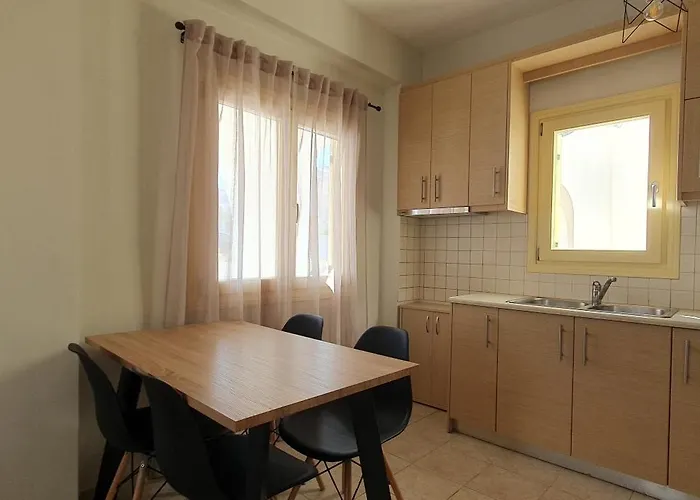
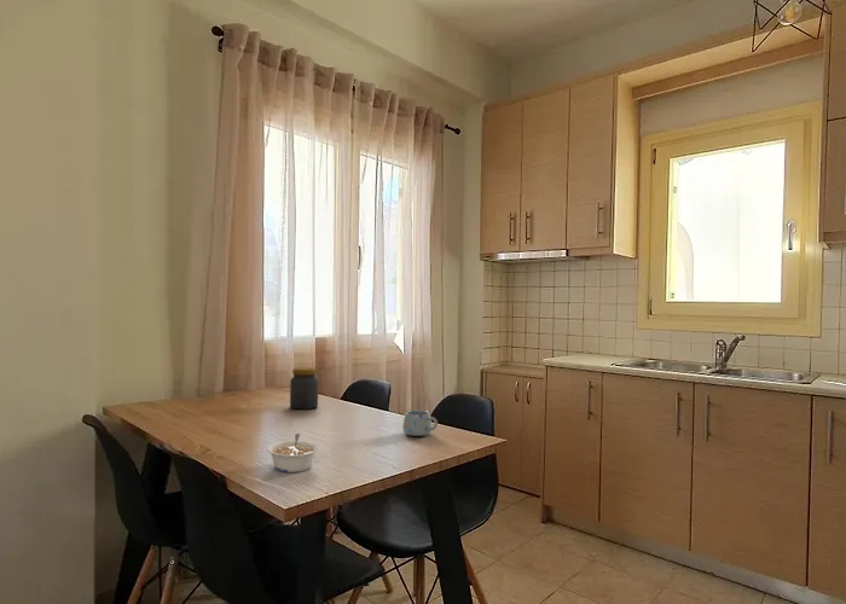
+ legume (291, 454)
+ jar (303, 387)
+ mug (421, 424)
